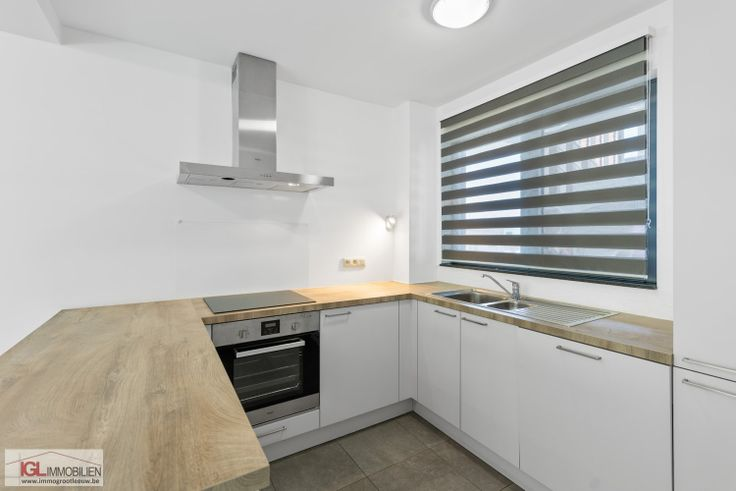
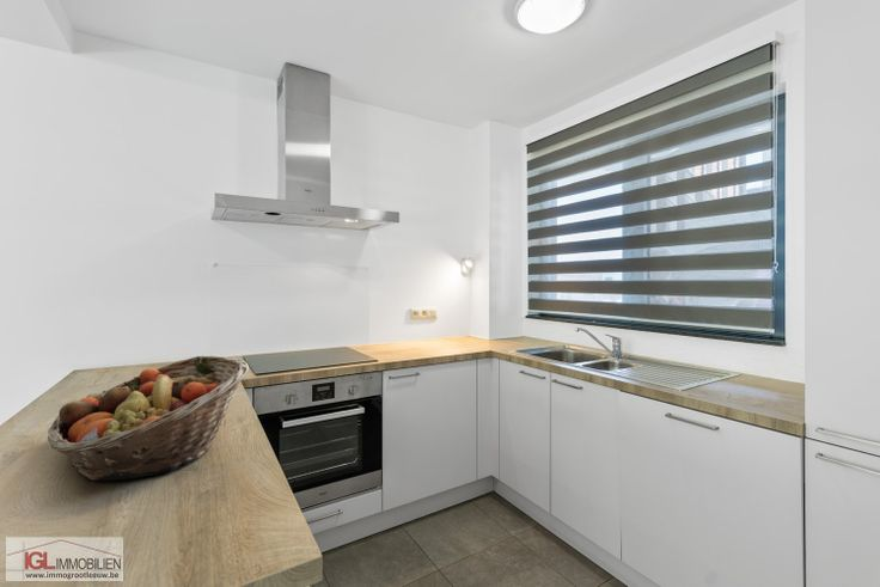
+ fruit basket (157, 408)
